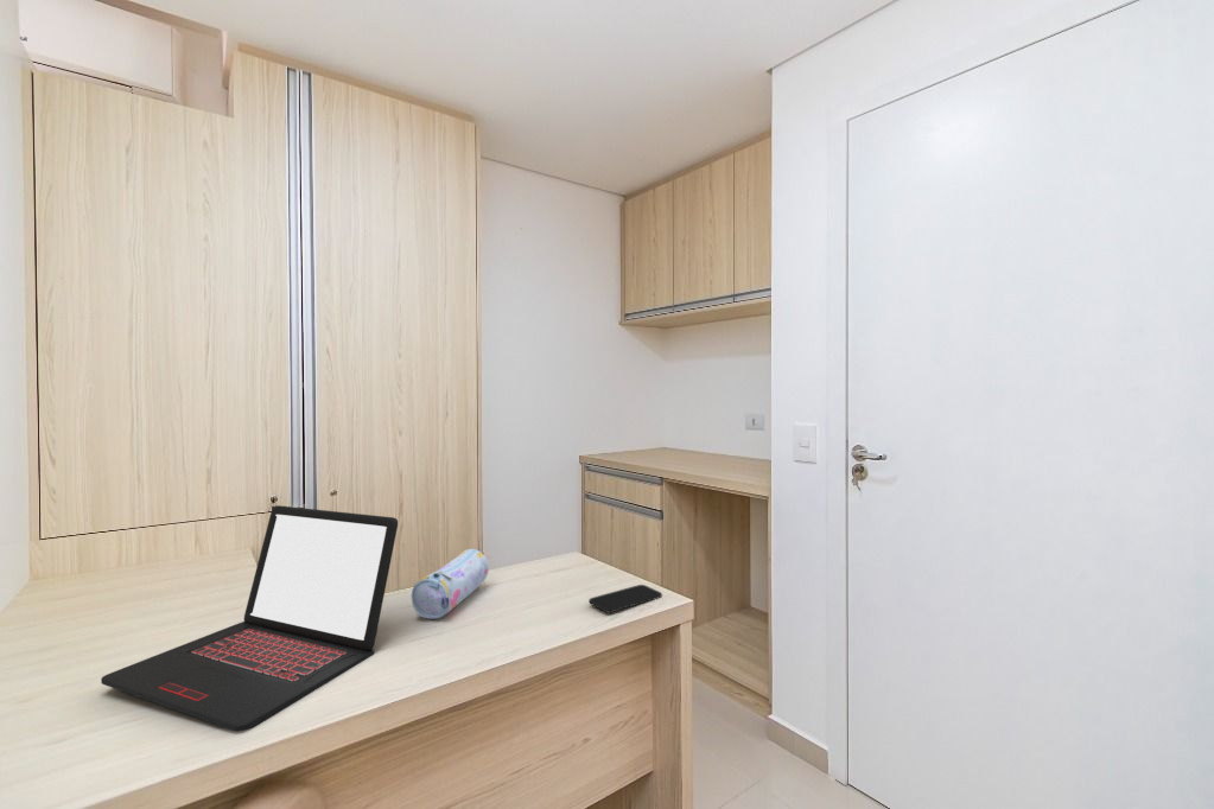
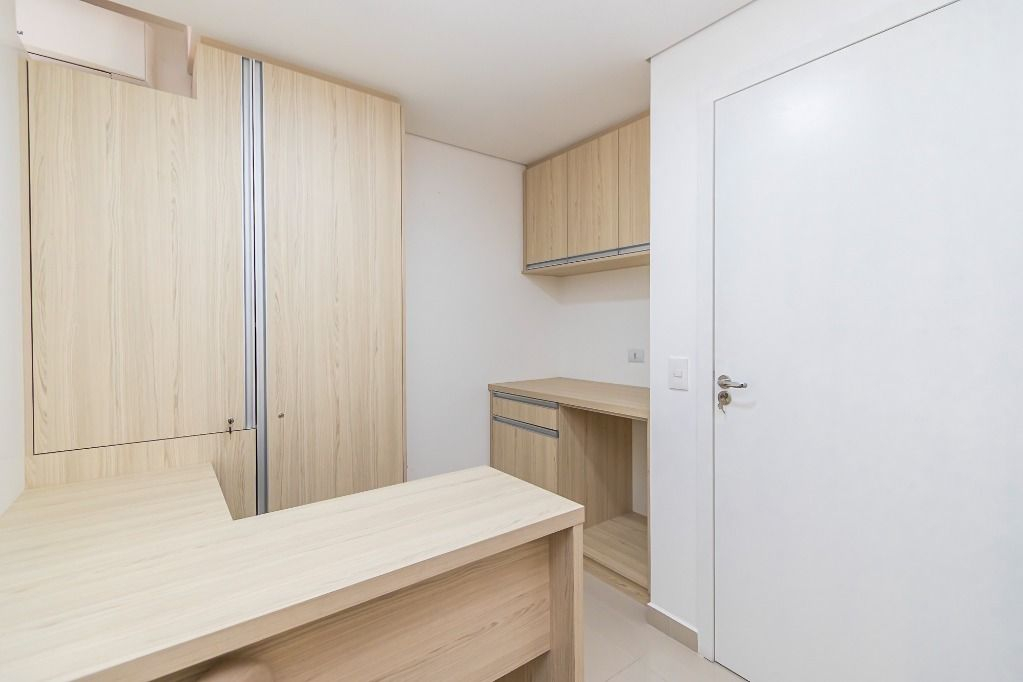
- smartphone (625, 598)
- pencil case (452, 580)
- laptop (261, 594)
